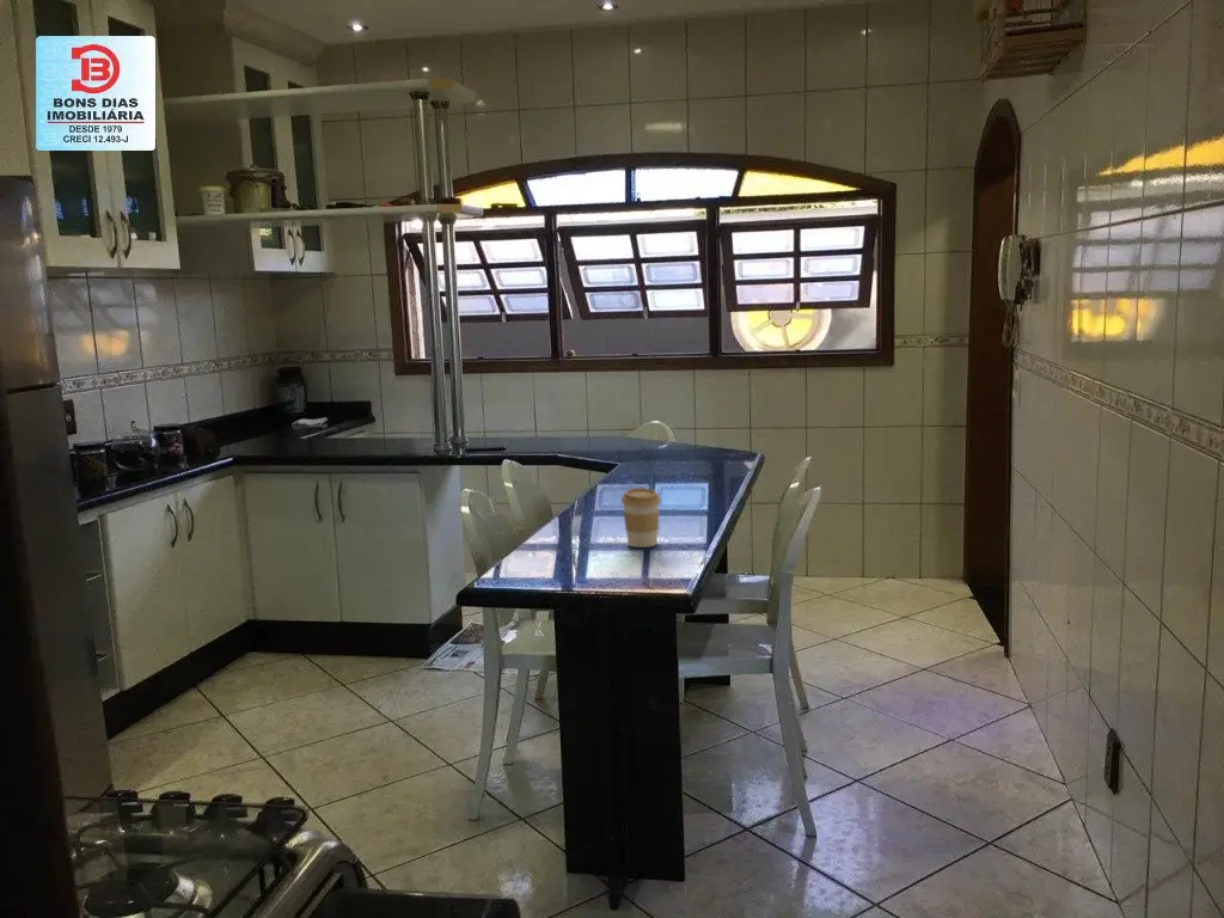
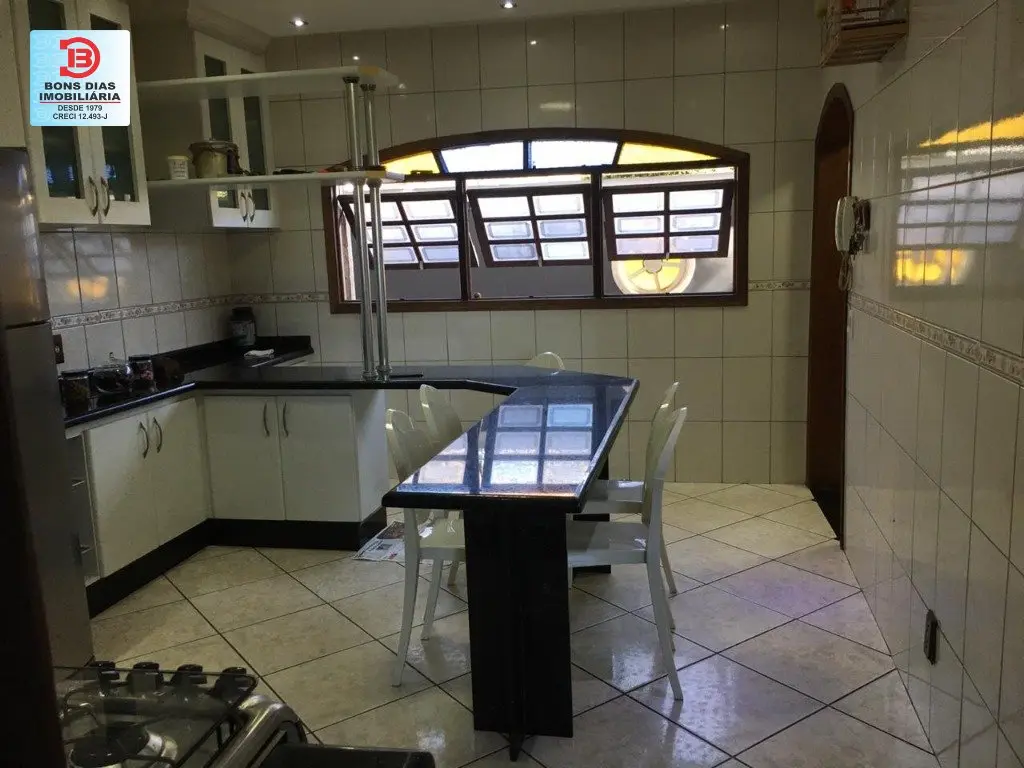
- coffee cup (641, 516)
